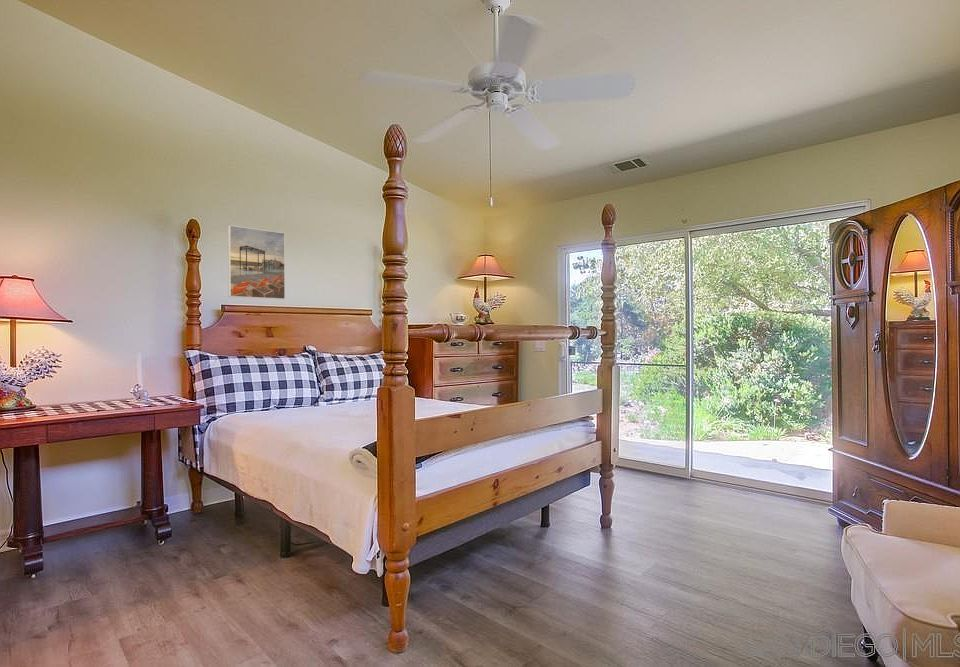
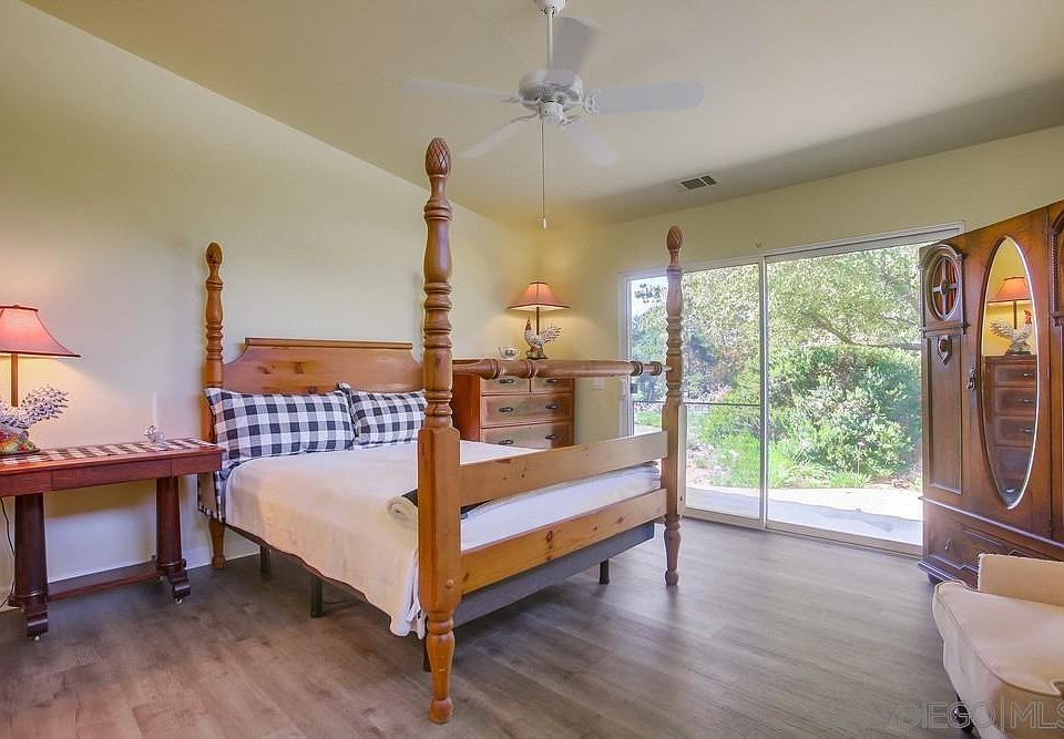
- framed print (257, 263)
